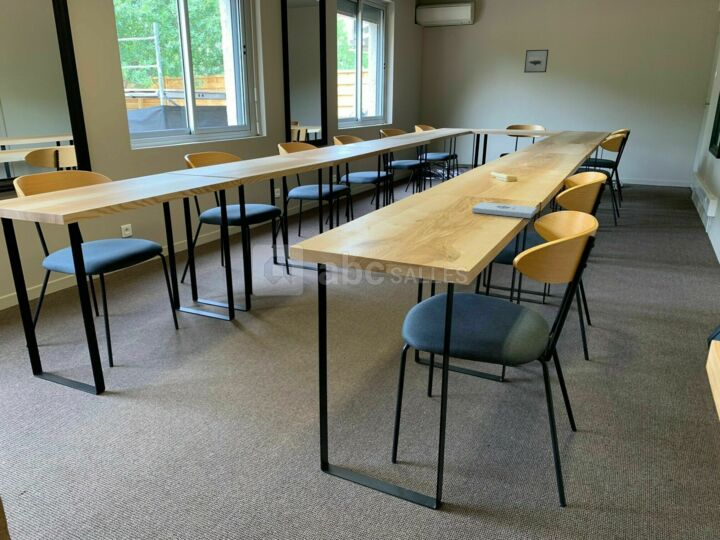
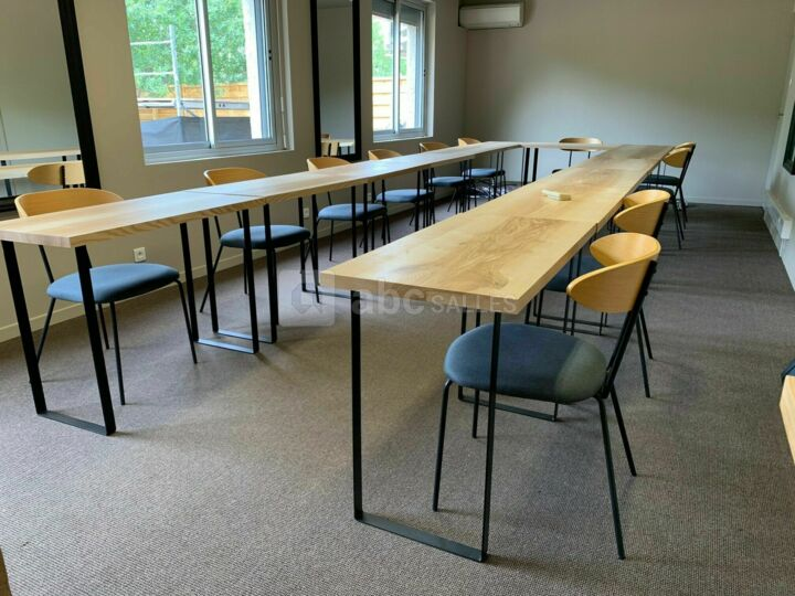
- notepad (504, 209)
- wall art (536, 61)
